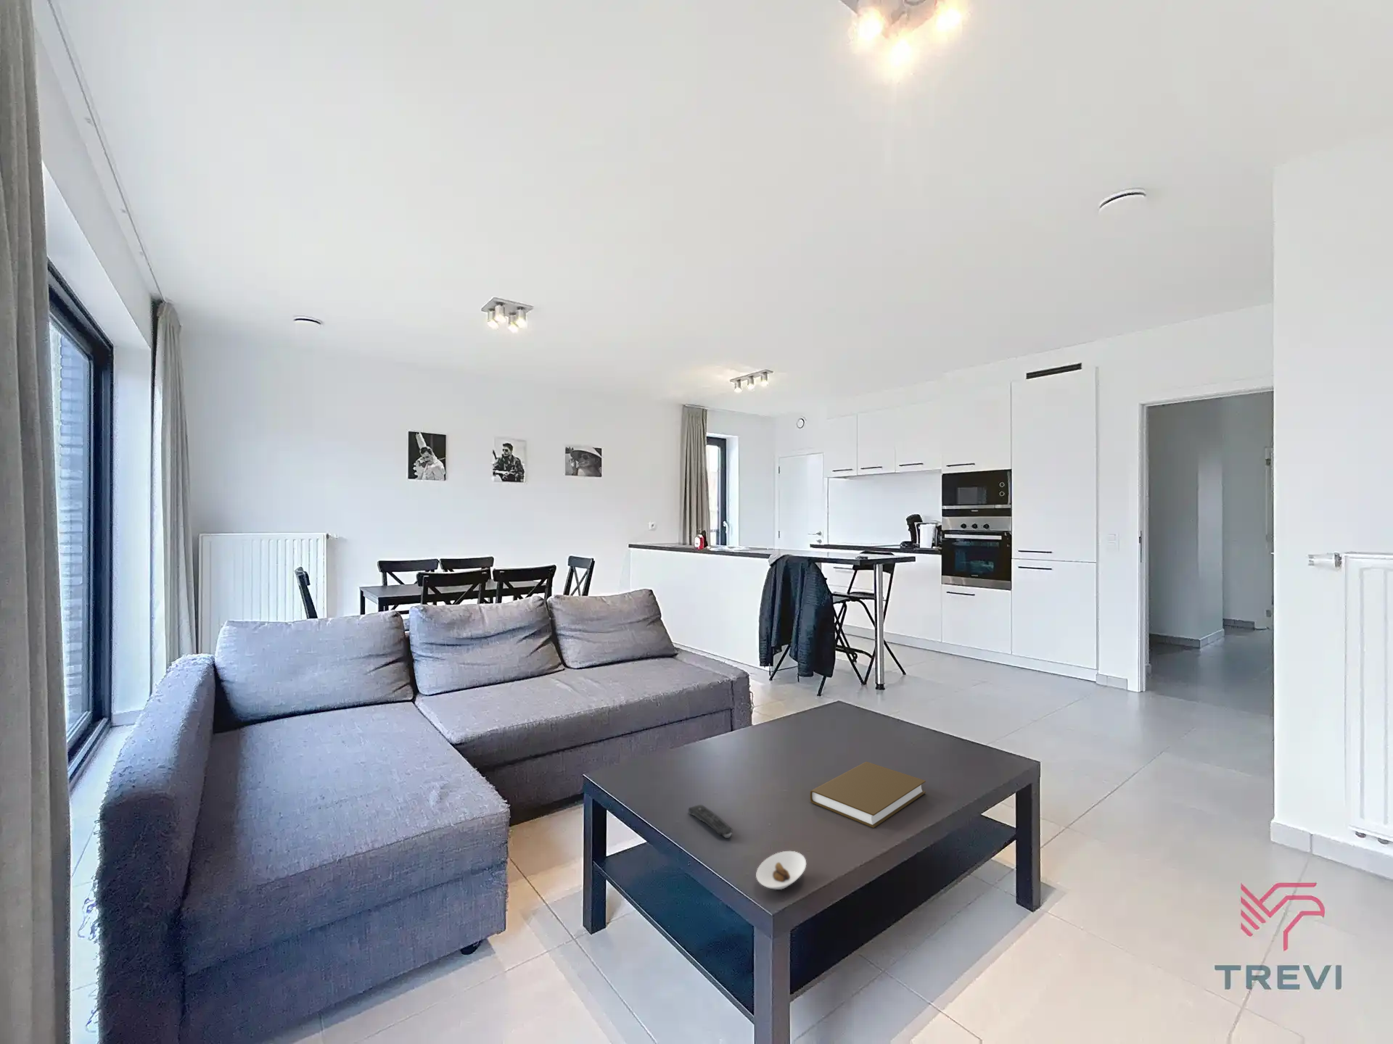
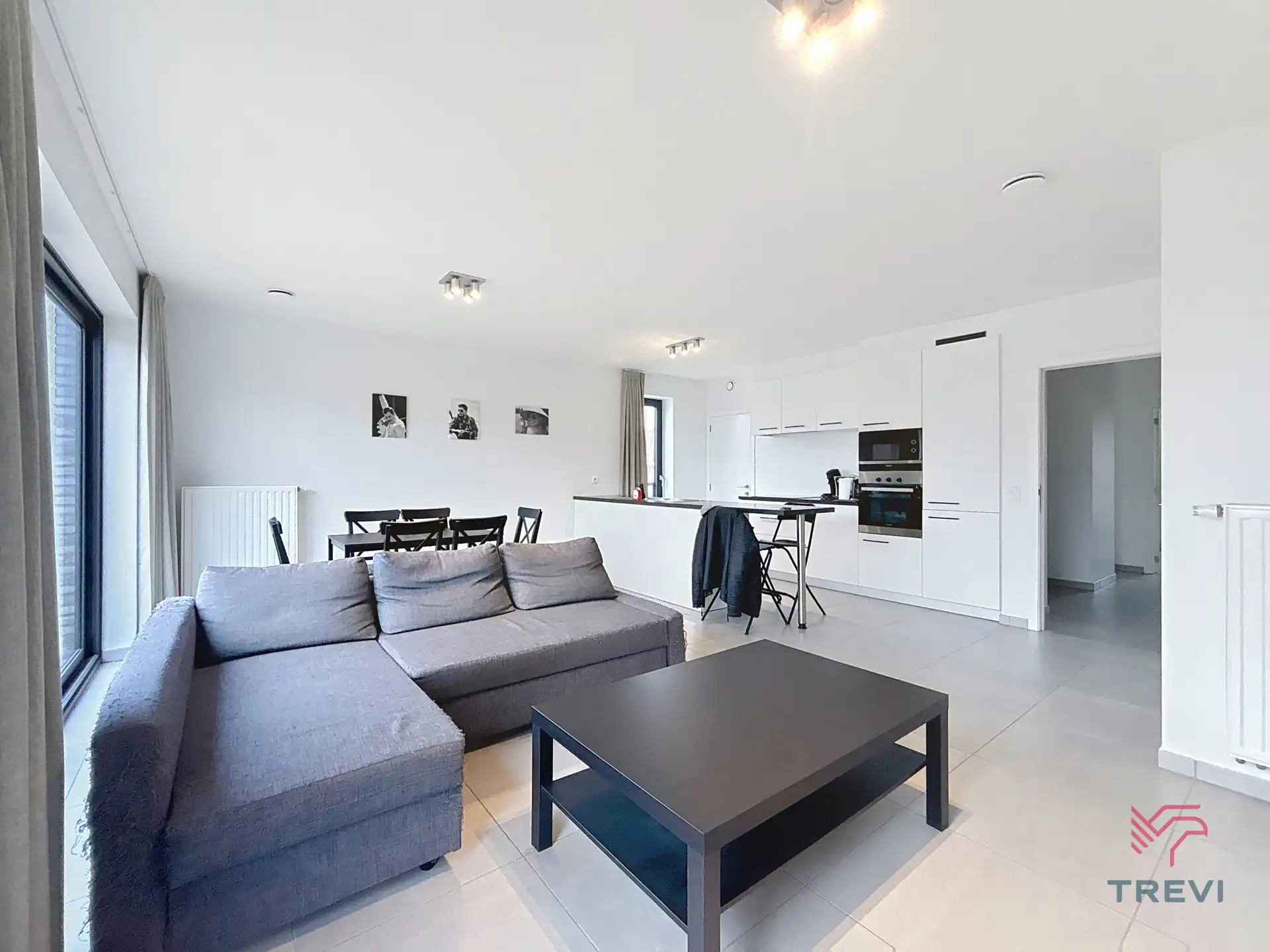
- saucer (781, 873)
- book (869, 791)
- remote control (711, 820)
